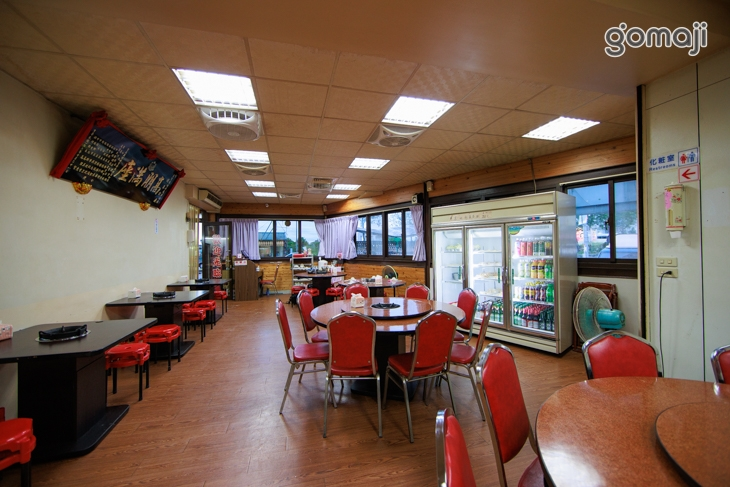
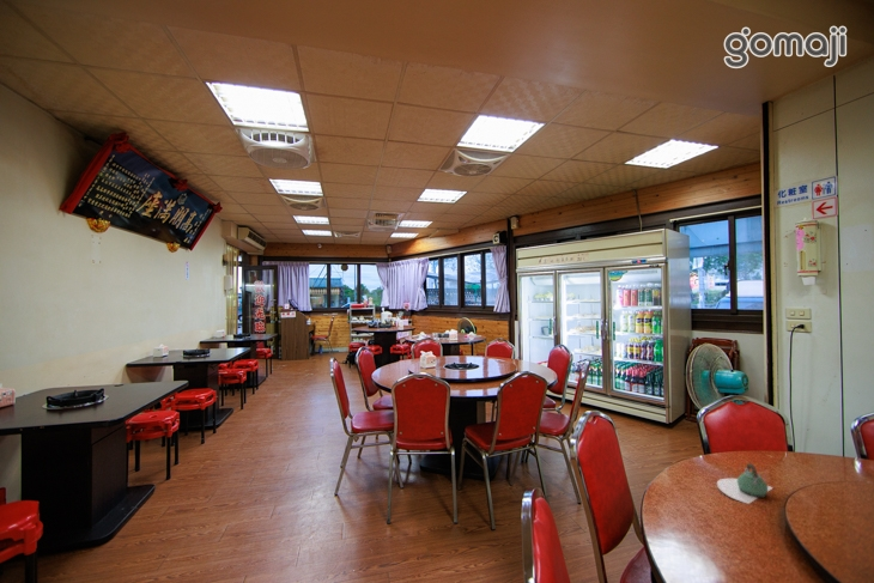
+ teapot (752, 478)
